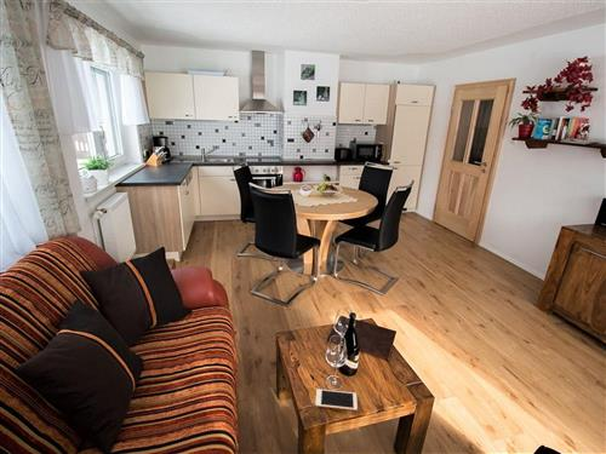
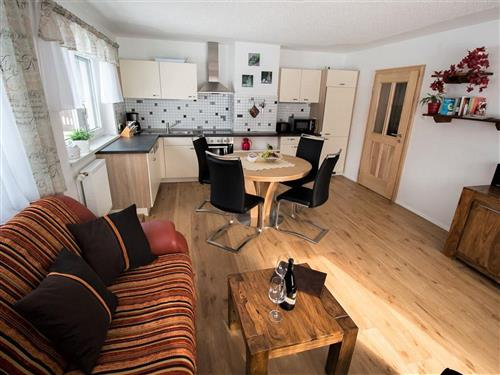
- cell phone (336, 398)
